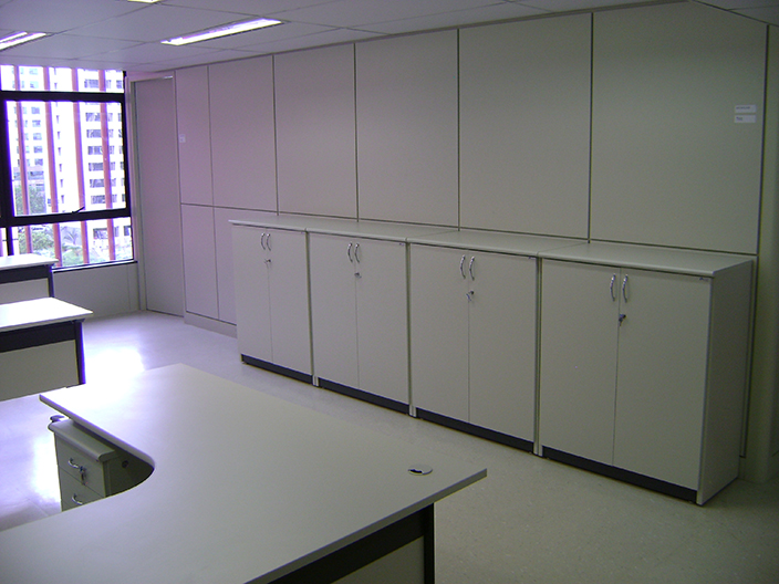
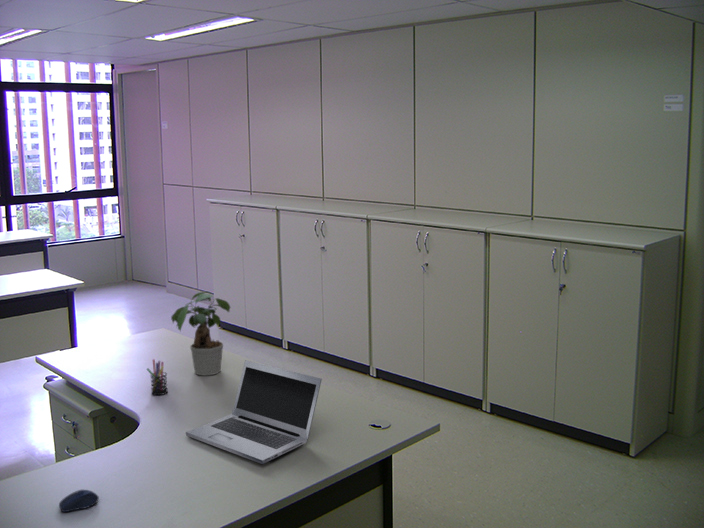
+ potted plant (201, 330)
+ pen holder (156, 377)
+ computer mouse (78, 497)
+ laptop (253, 407)
